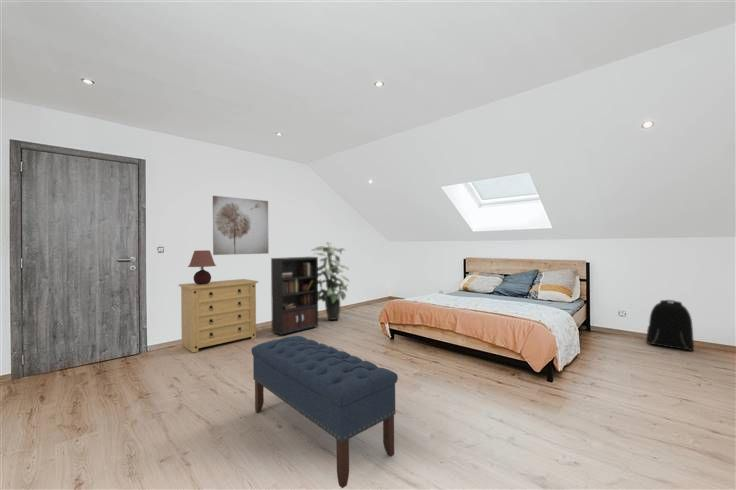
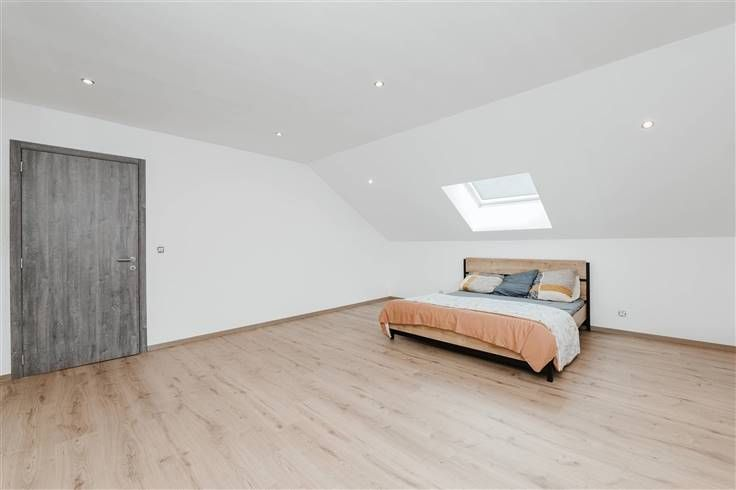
- bookcase (296, 292)
- backpack (669, 322)
- table lamp (202, 267)
- dresser (220, 312)
- wall art (242, 226)
- indoor plant (329, 280)
- bench (316, 392)
